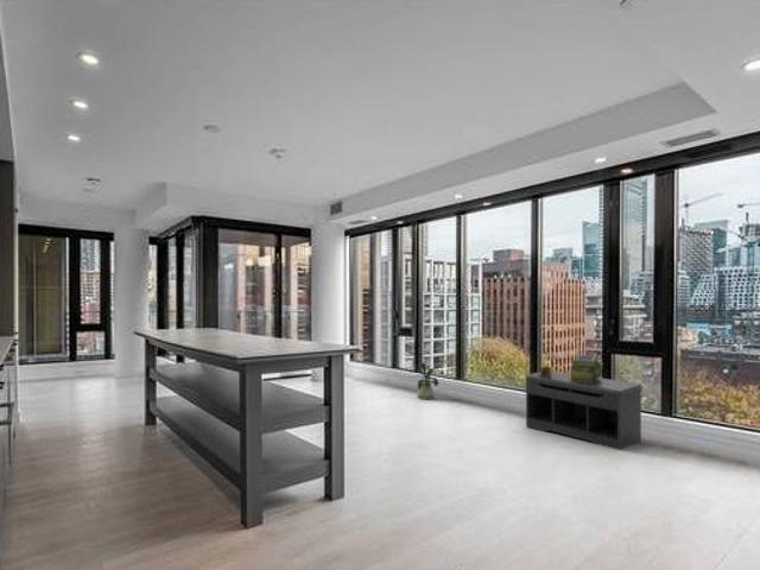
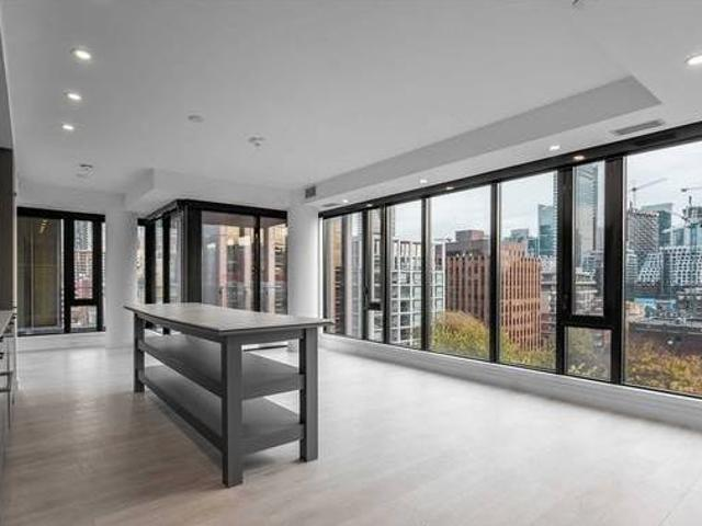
- stack of books (585, 367)
- bench (581, 406)
- house plant (429, 379)
- potted plant (547, 363)
